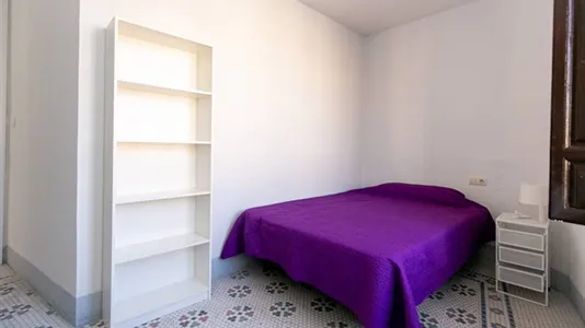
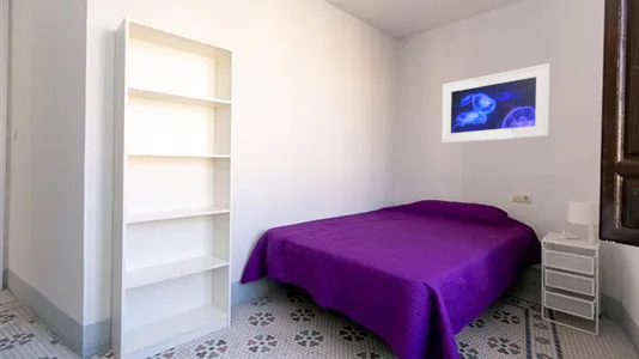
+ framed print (489, 107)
